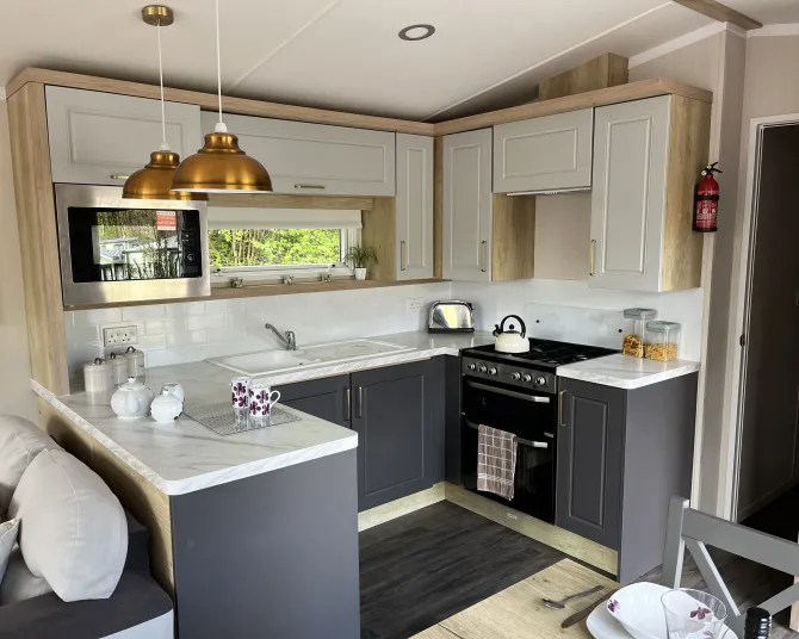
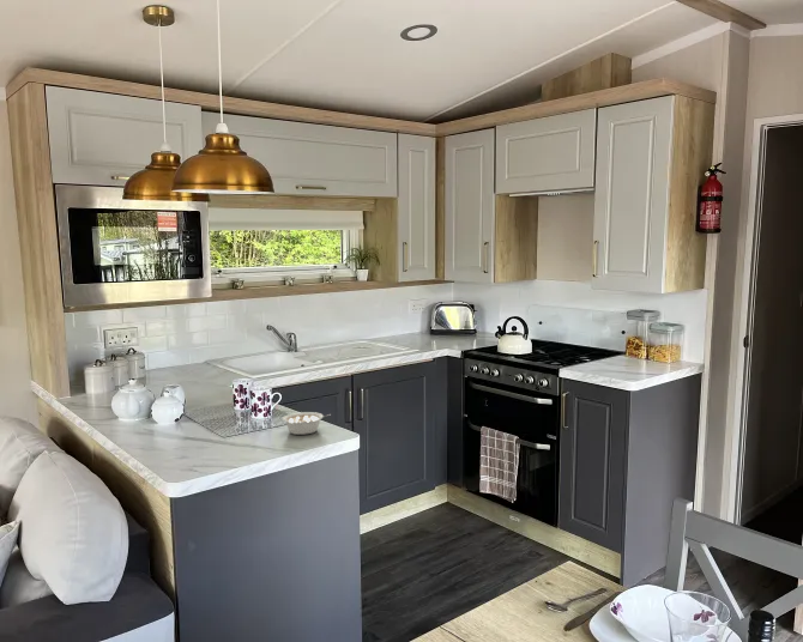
+ legume (304, 422)
